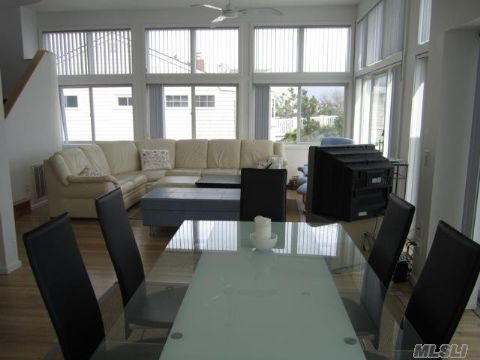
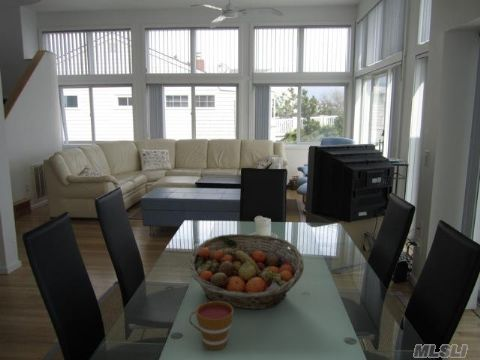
+ fruit basket (245, 269)
+ cup (211, 326)
